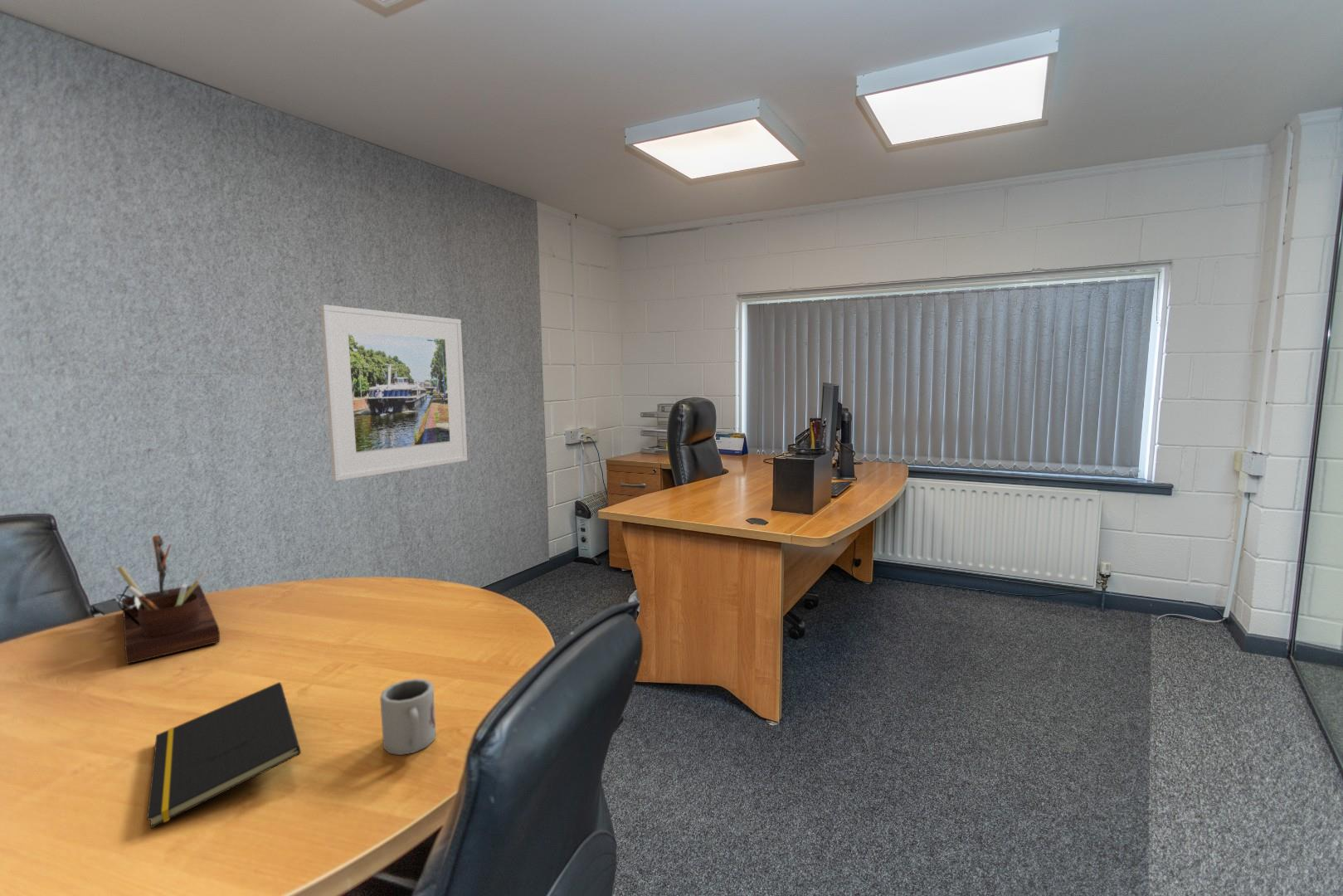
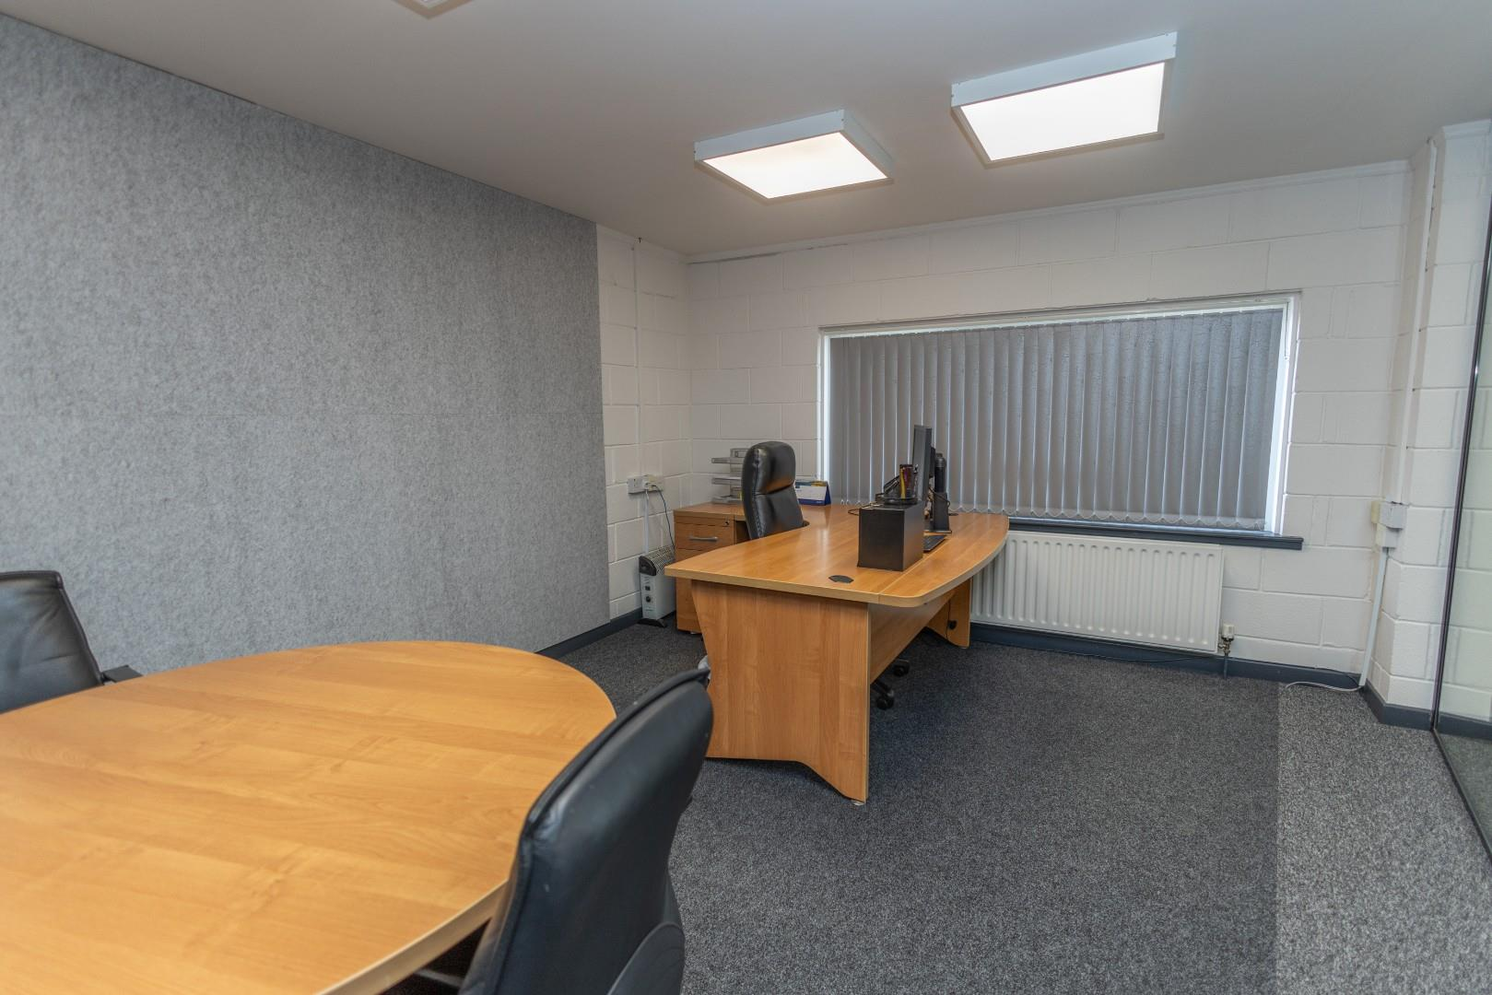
- notepad (225, 743)
- desk organizer (163, 589)
- cup (410, 719)
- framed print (402, 392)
